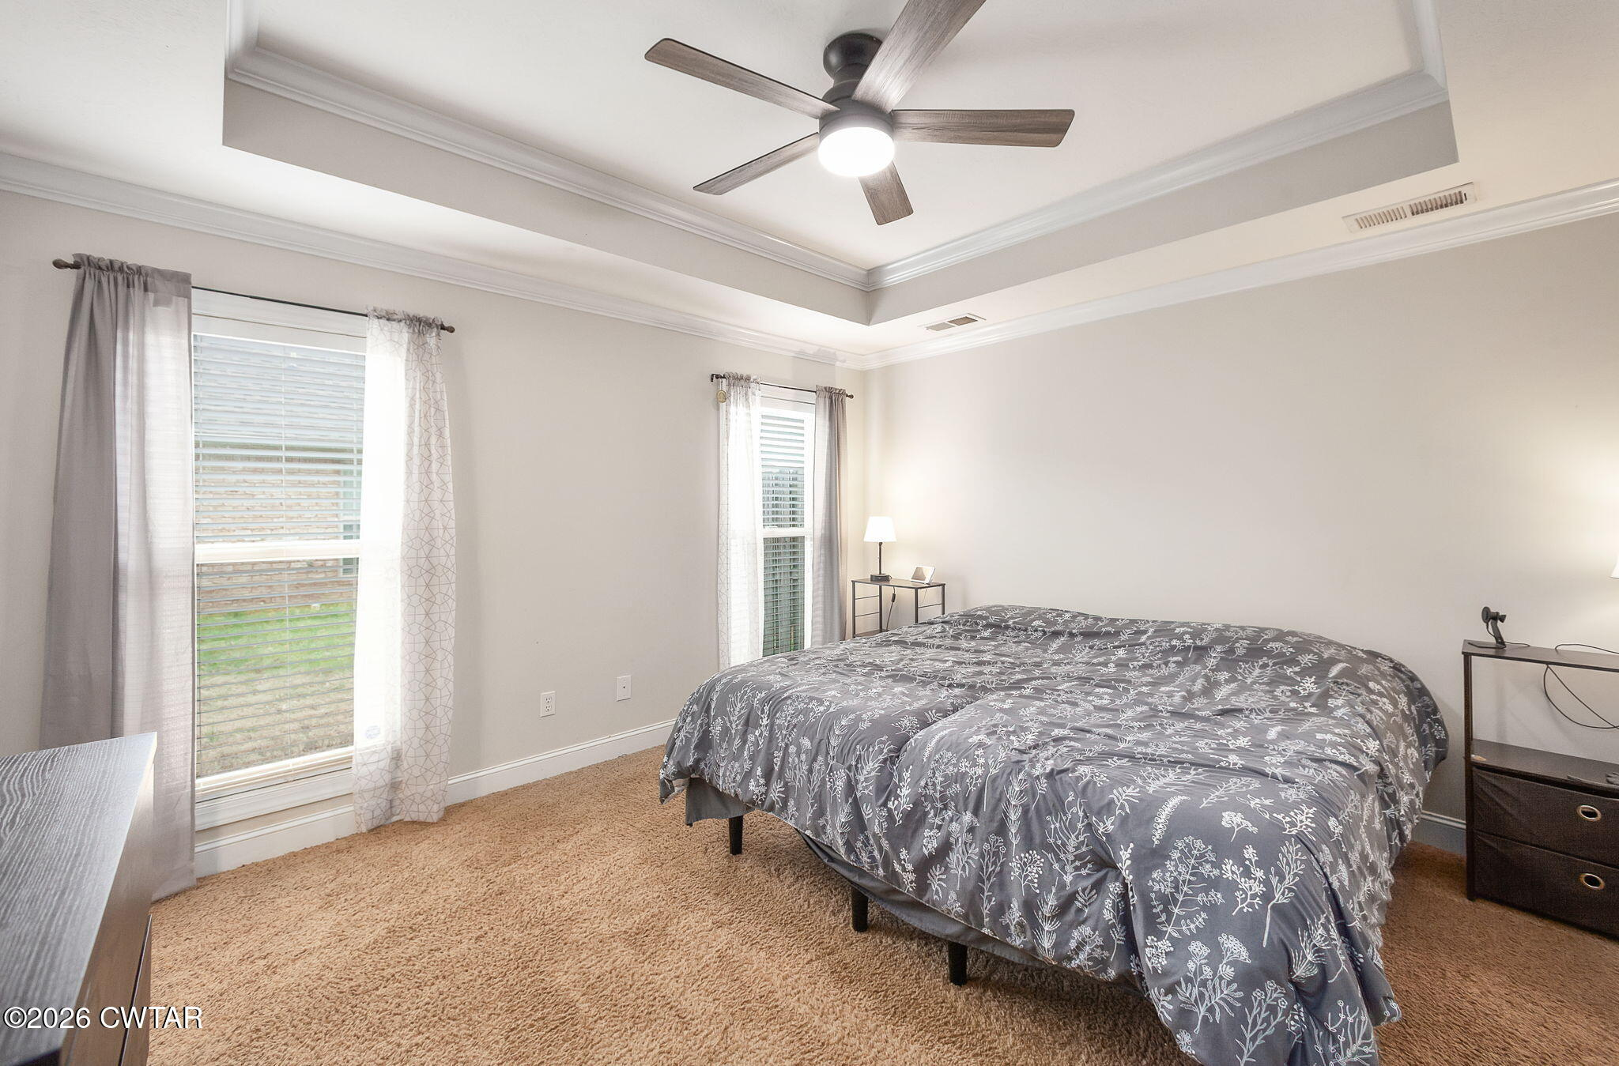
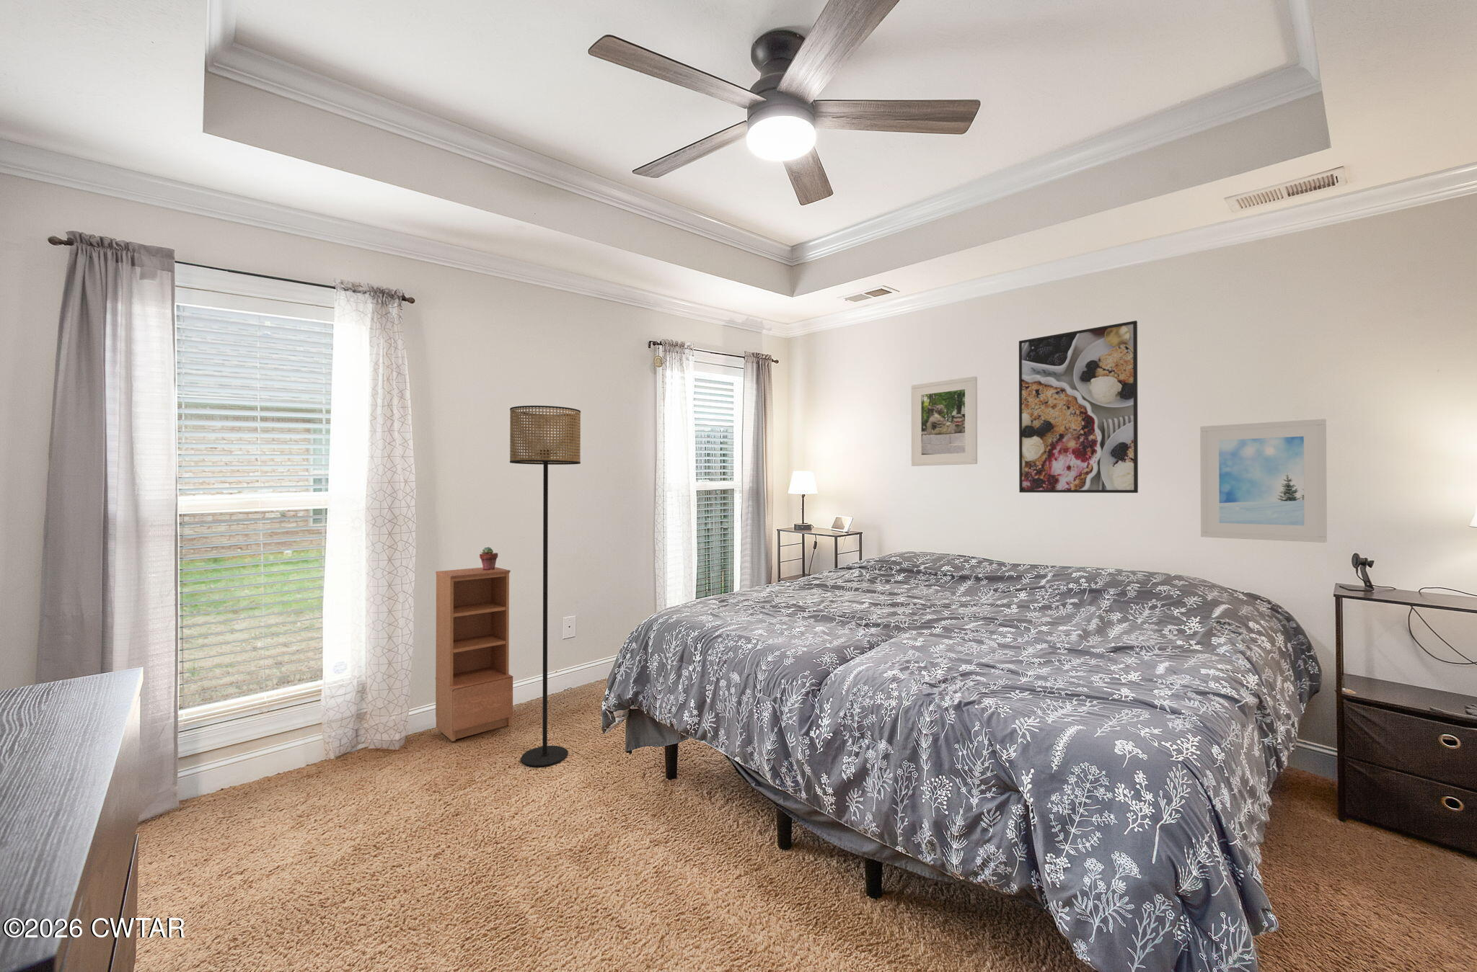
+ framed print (1074, 411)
+ floor lamp (545, 583)
+ bookcase (474, 649)
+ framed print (943, 423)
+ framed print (1260, 481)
+ potted succulent (488, 558)
